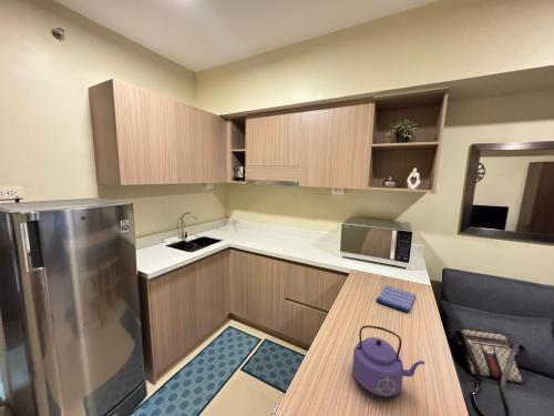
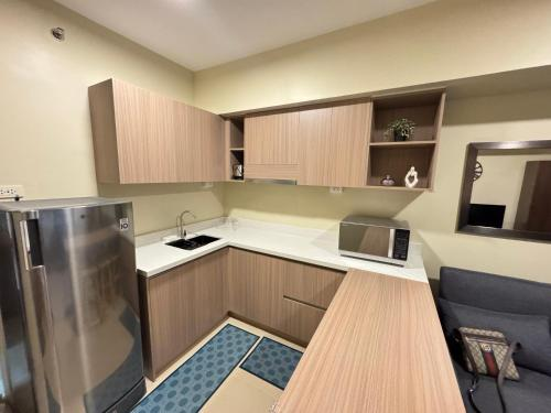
- dish towel (396, 296)
- kettle (387, 357)
